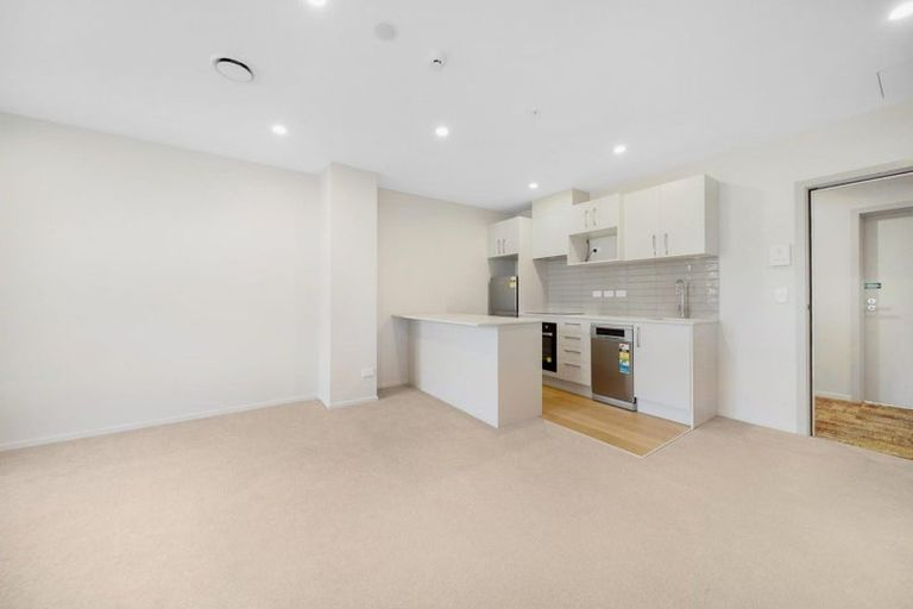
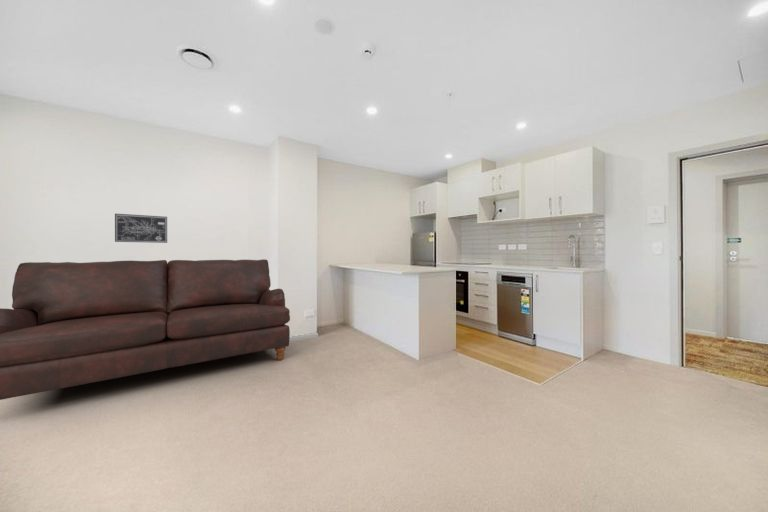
+ wall art (142, 228)
+ sofa (167, 313)
